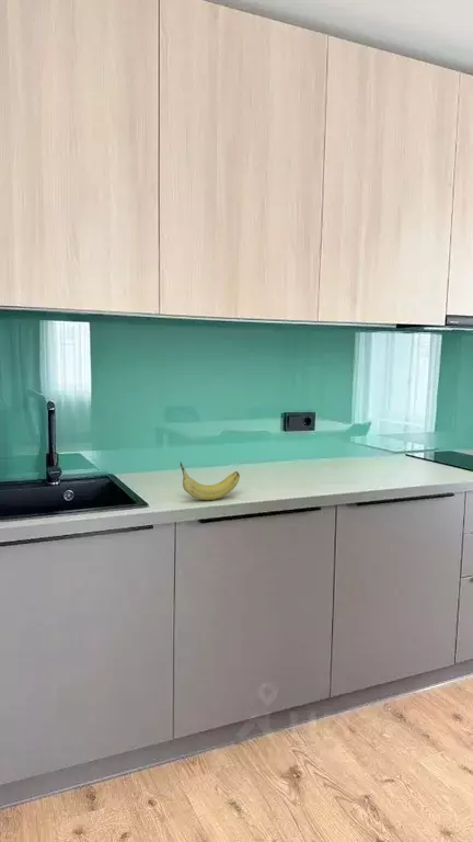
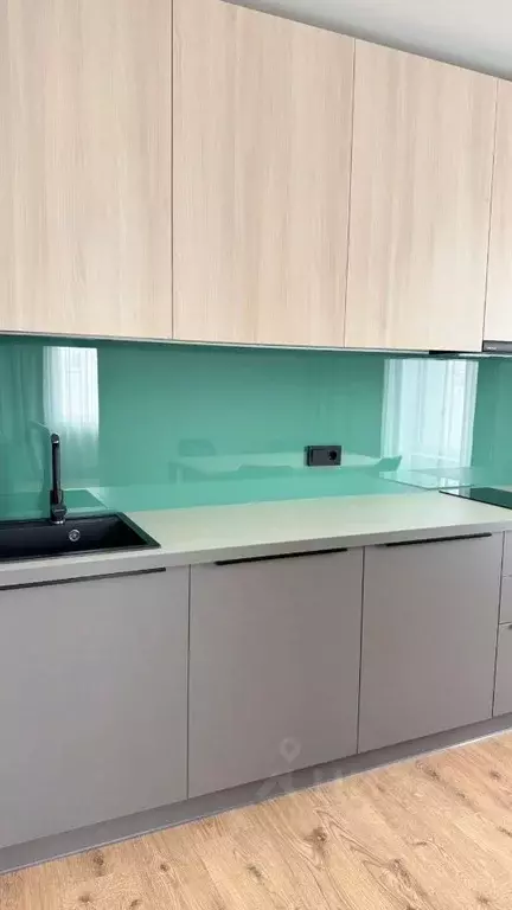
- fruit (211, 485)
